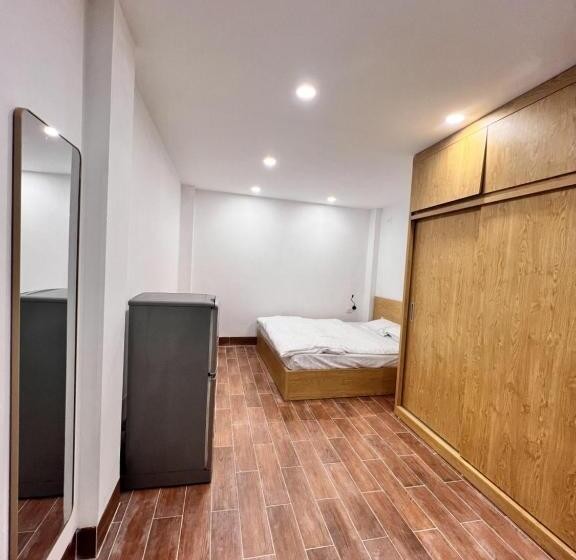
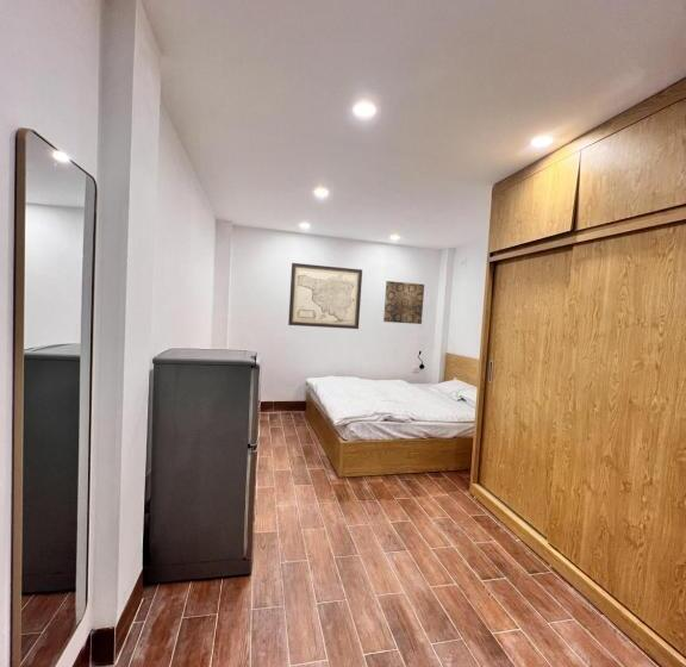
+ wall art (404, 303)
+ wall art (325, 297)
